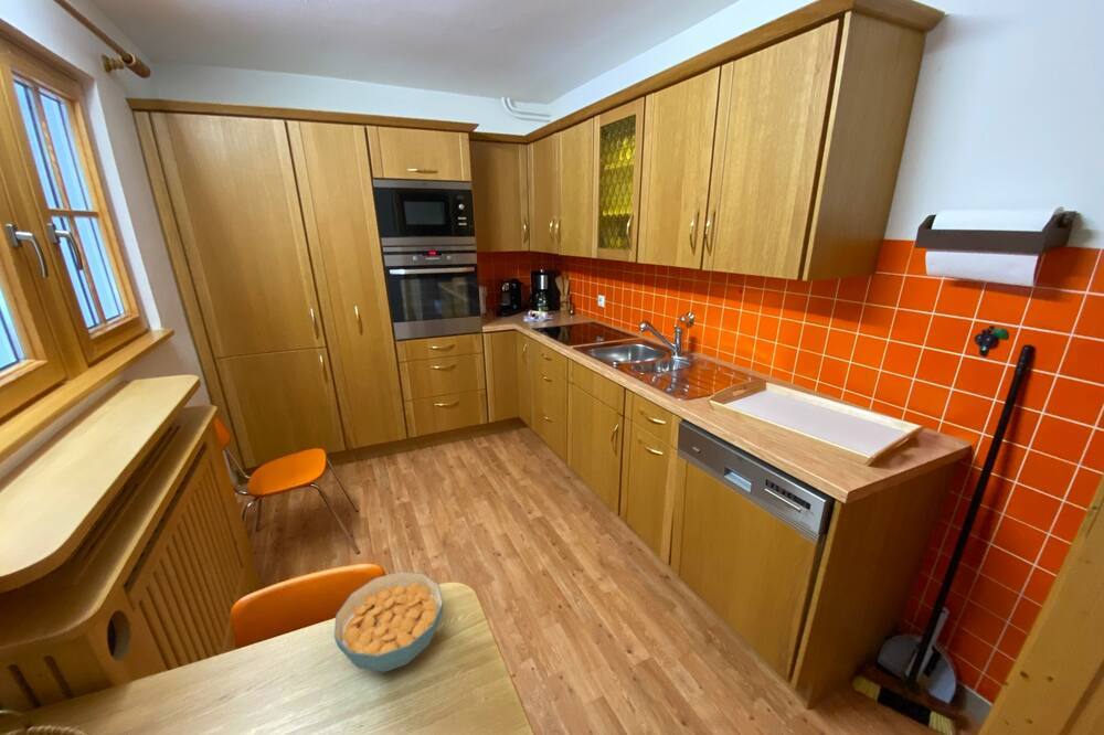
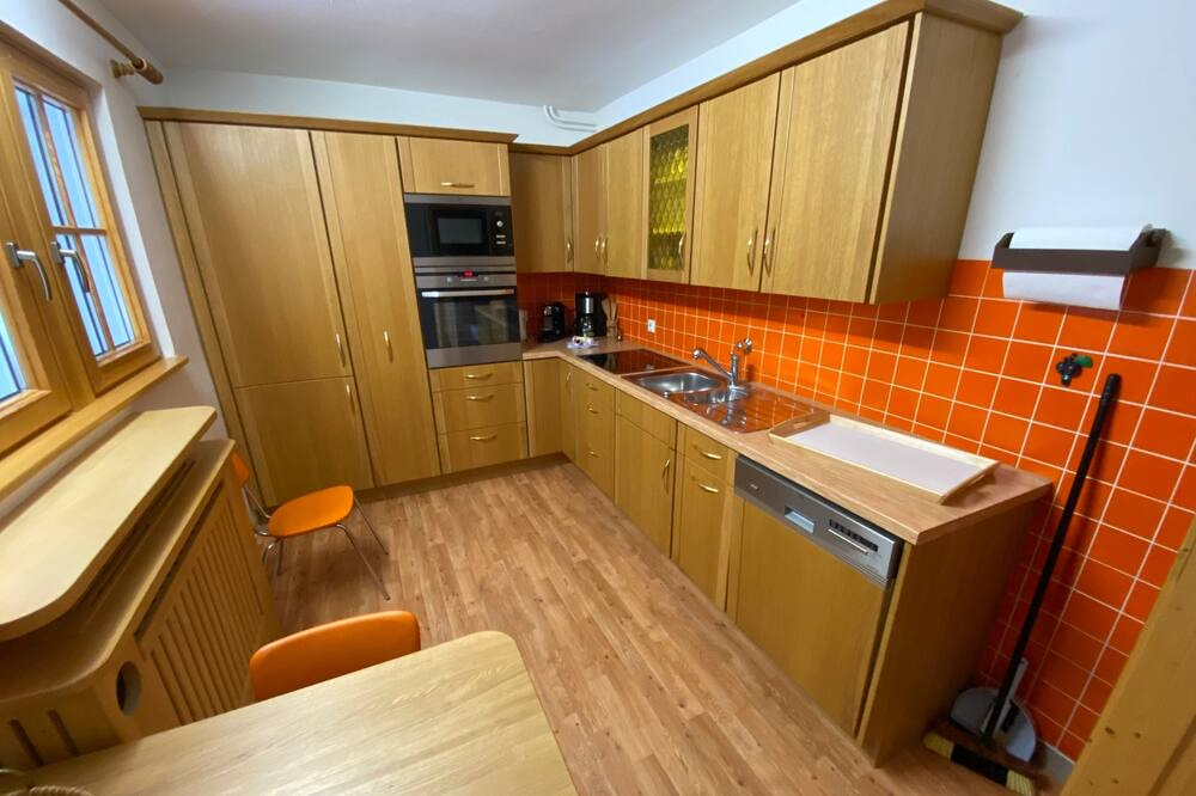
- cereal bowl (393, 628)
